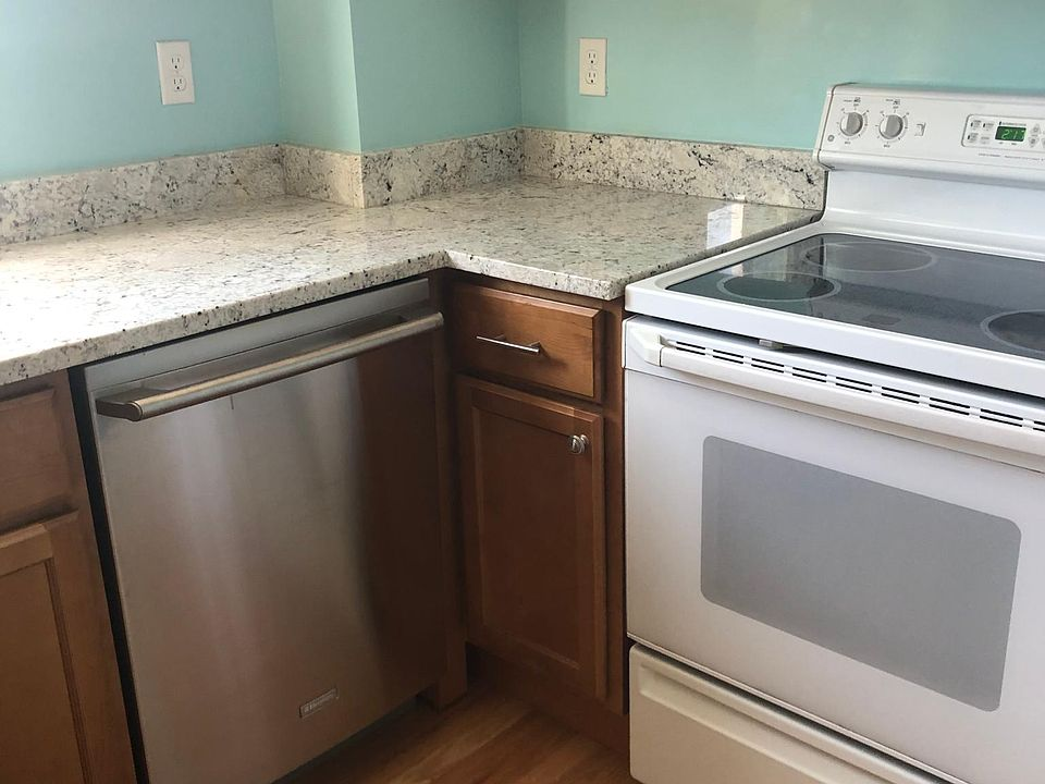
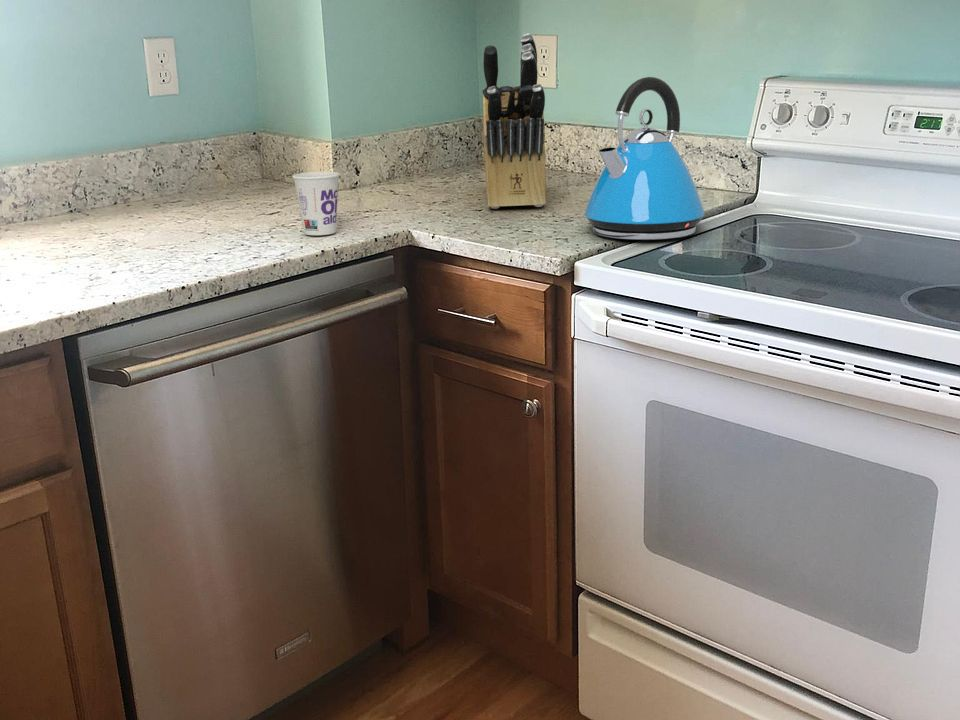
+ cup (318, 203)
+ kettle (648, 155)
+ knife block (513, 120)
